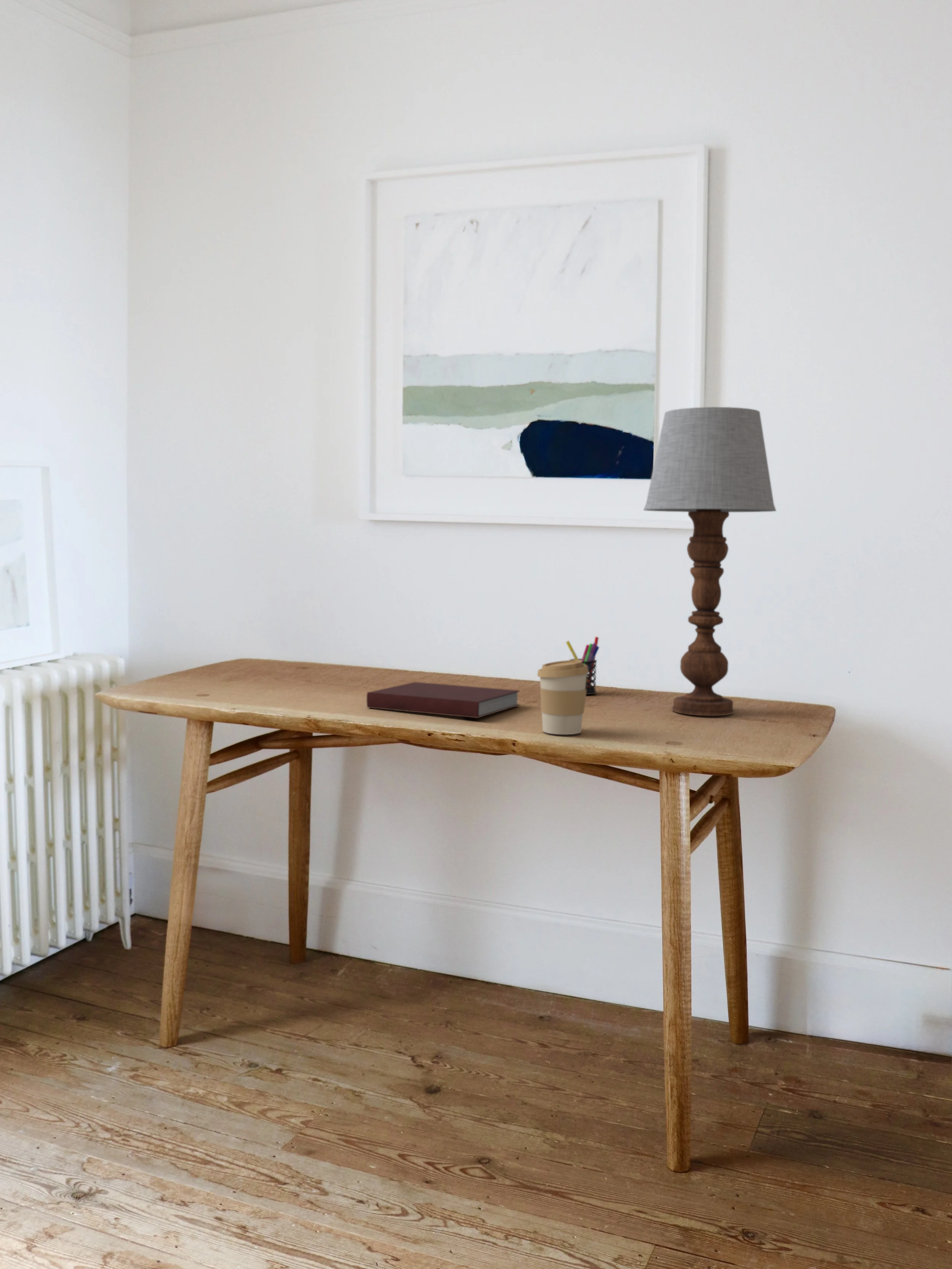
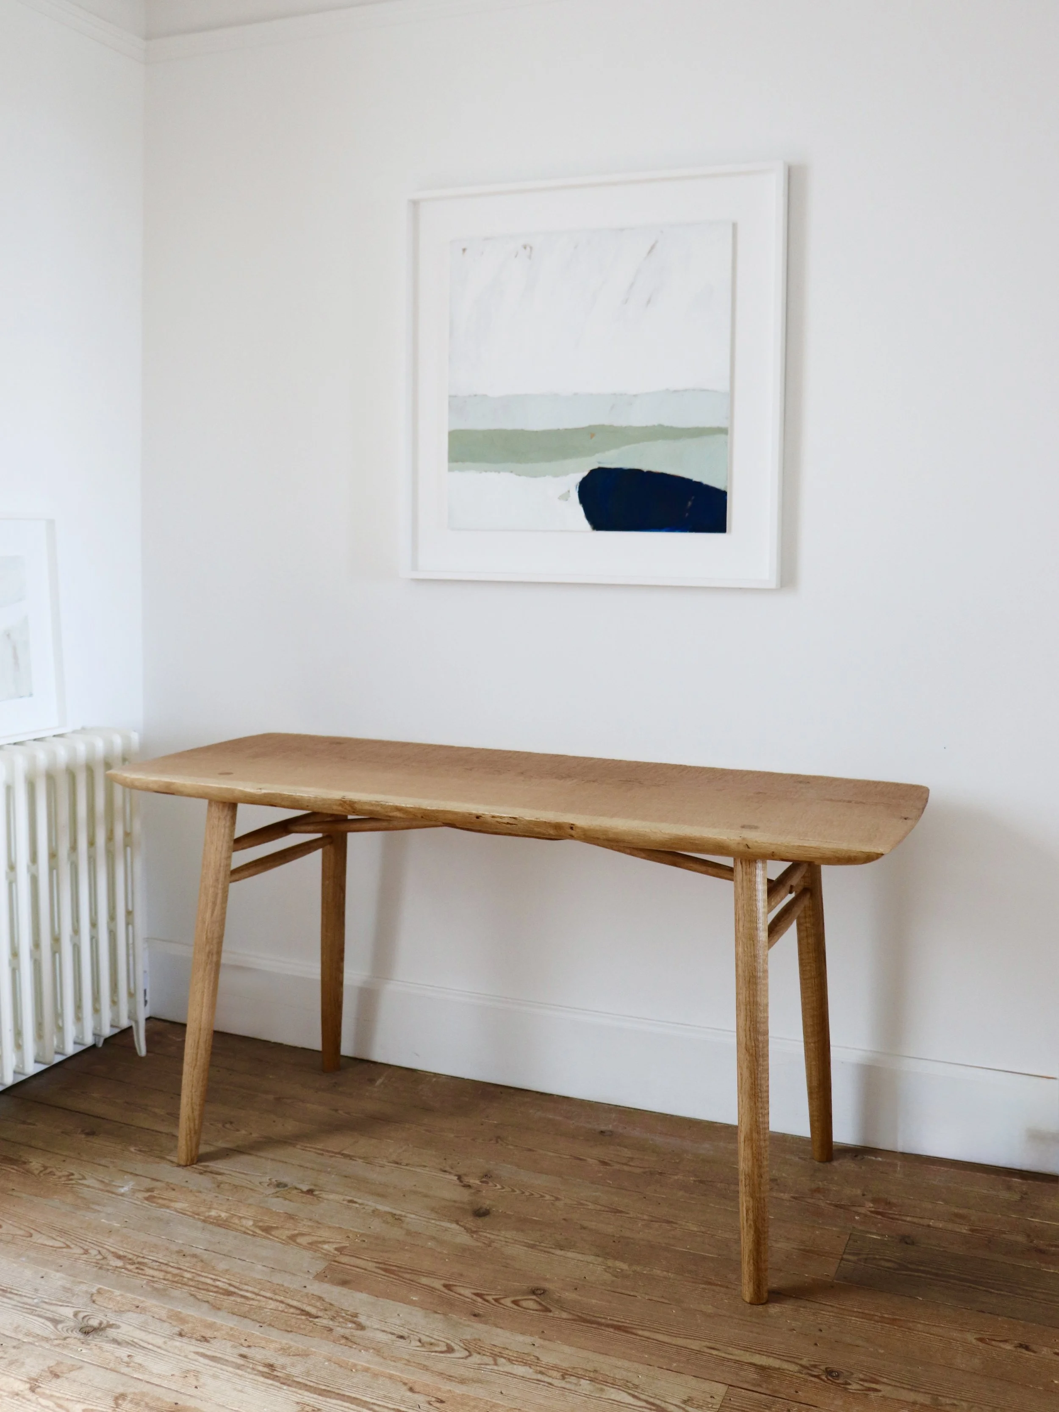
- pen holder (585, 664)
- table lamp (707, 563)
- coffee cup (562, 696)
- notebook (444, 699)
